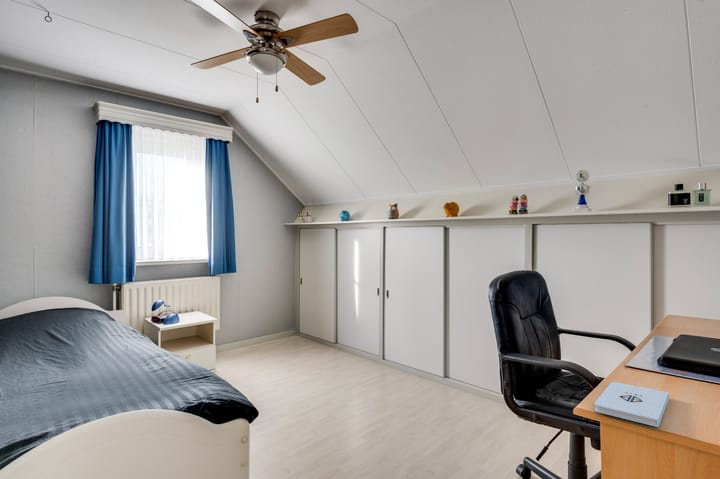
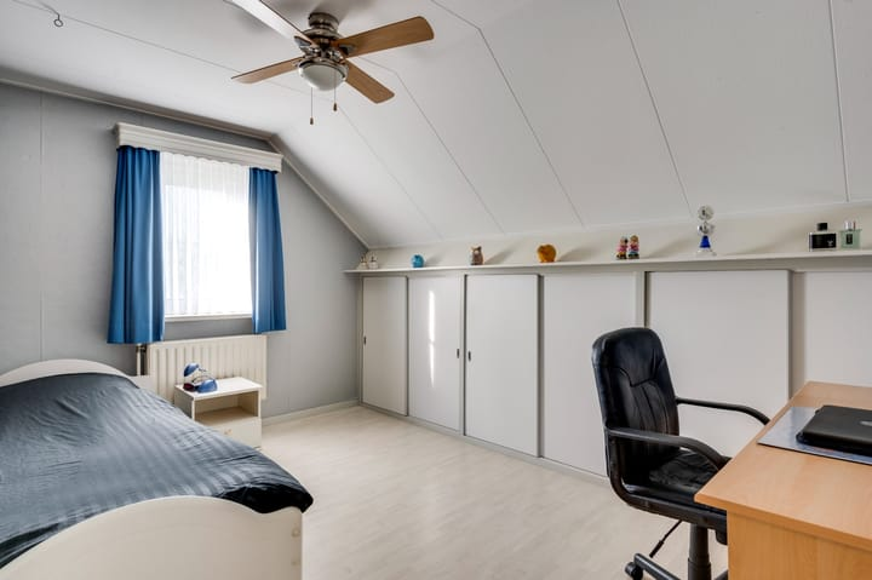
- notepad (632, 401)
